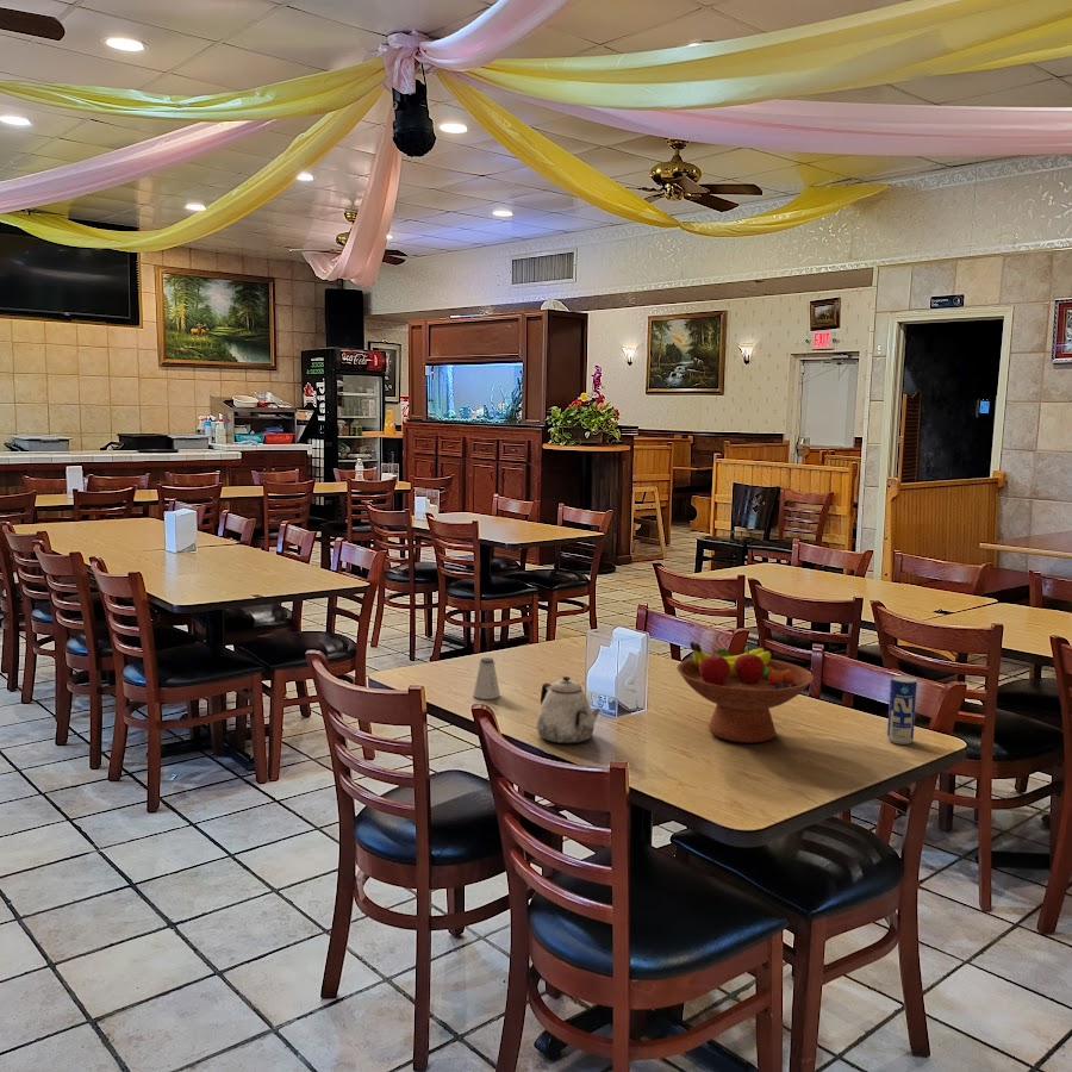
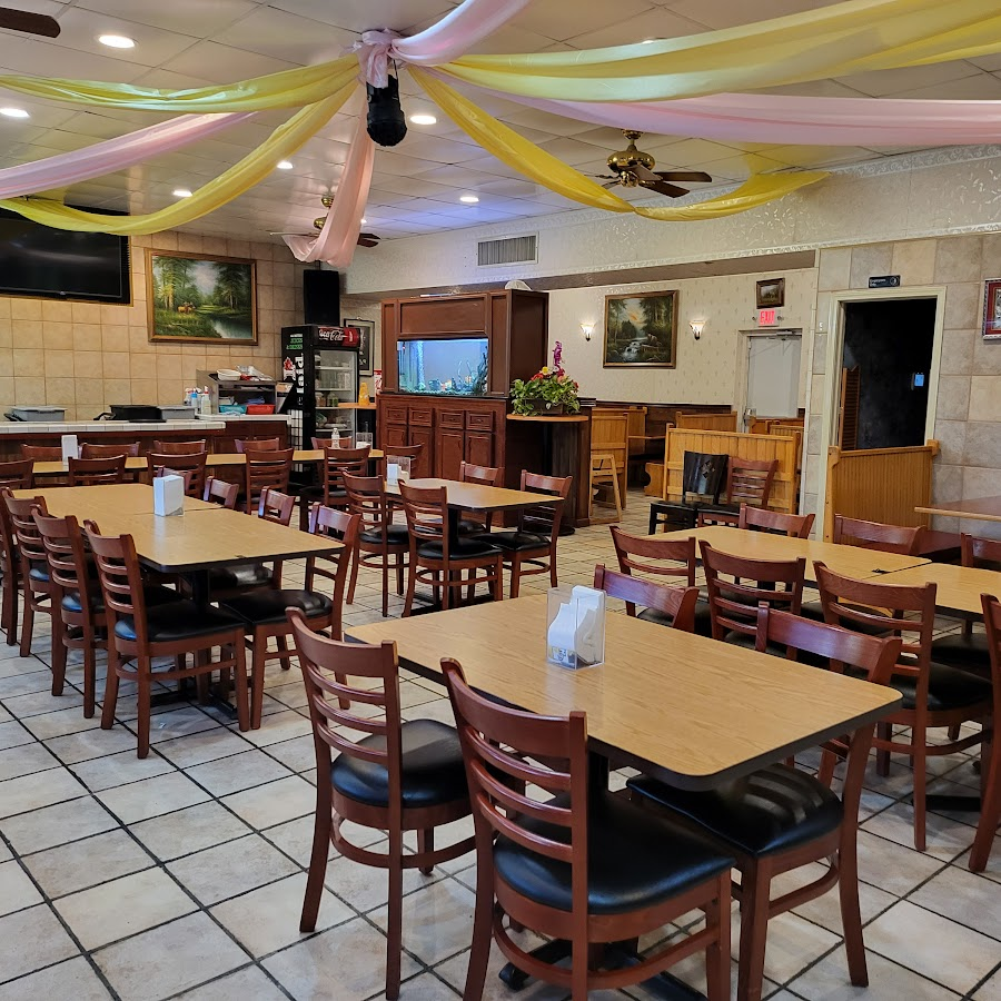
- beverage can (902, 709)
- teapot (569, 708)
- fruit bowl (743, 690)
- saltshaker (486, 677)
